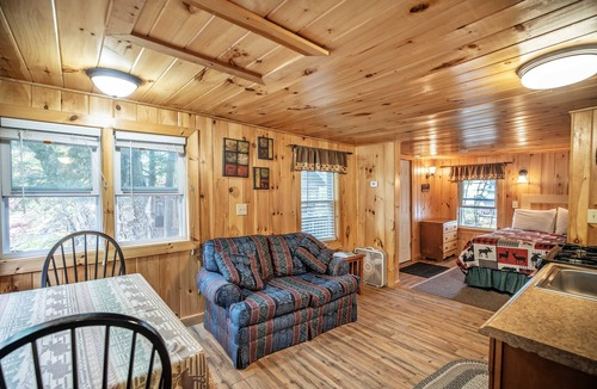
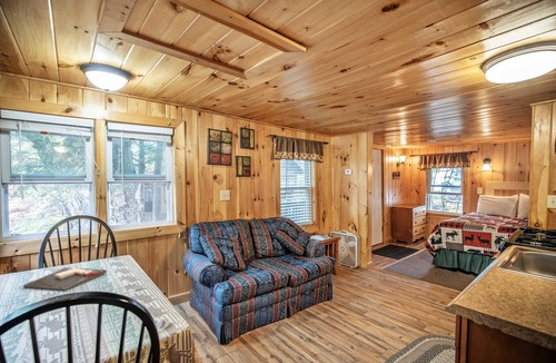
+ board game (68, 276)
